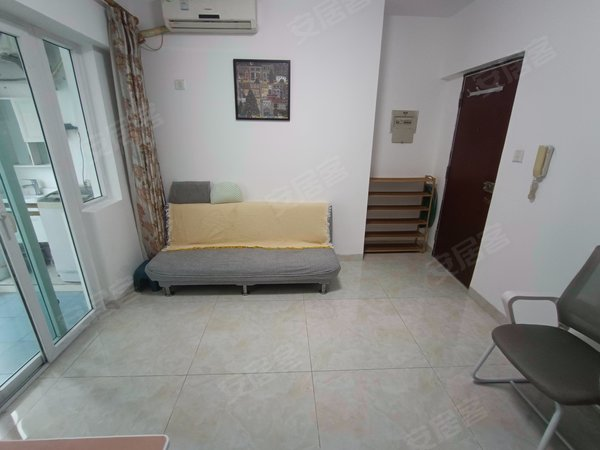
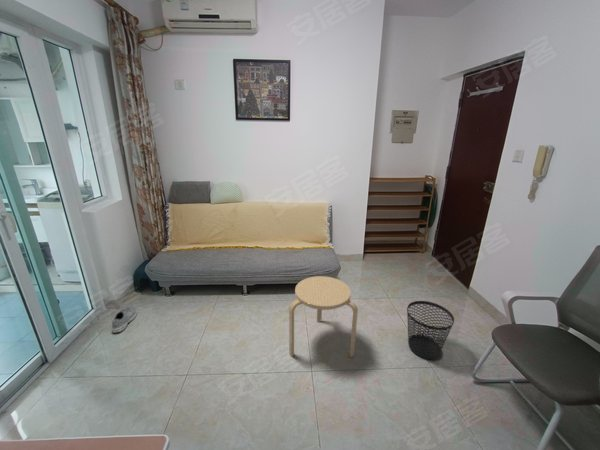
+ wastebasket (426, 331)
+ stool (321, 314)
+ sneaker (125, 315)
